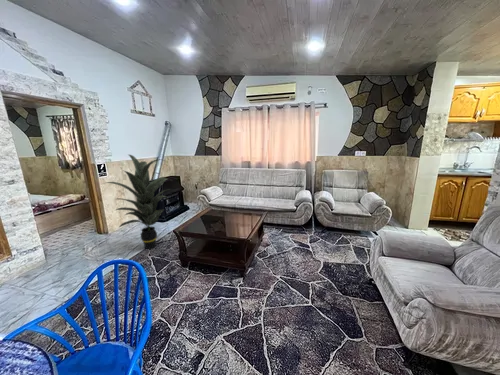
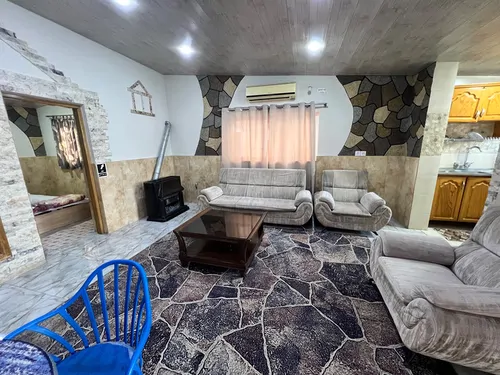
- indoor plant (144, 201)
